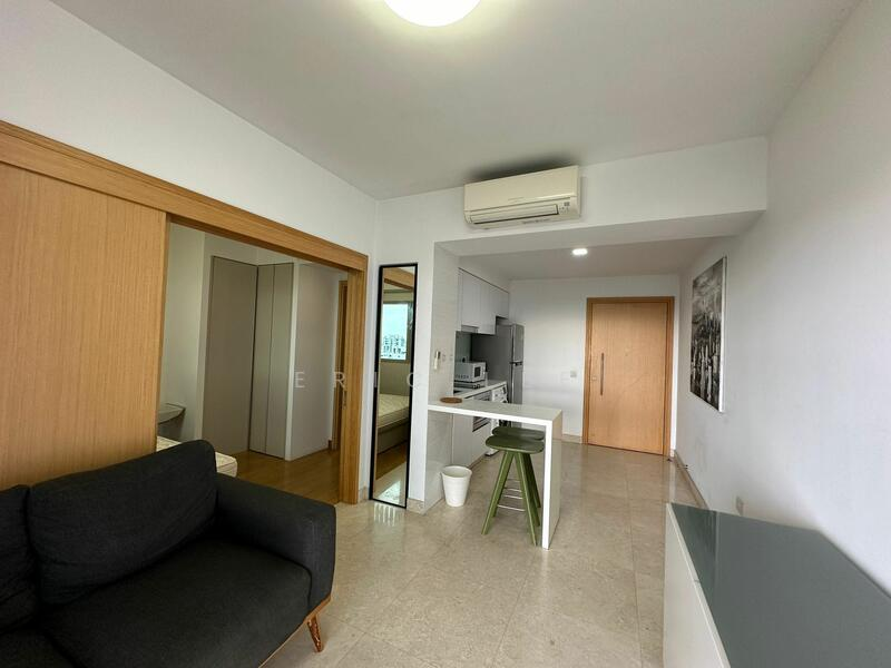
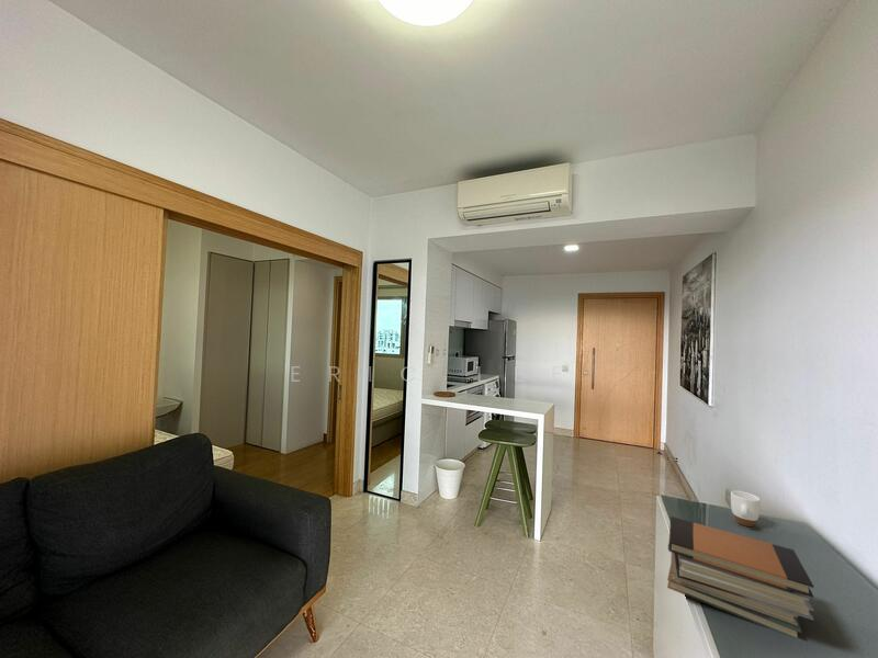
+ book stack (730, 570)
+ mug (744, 511)
